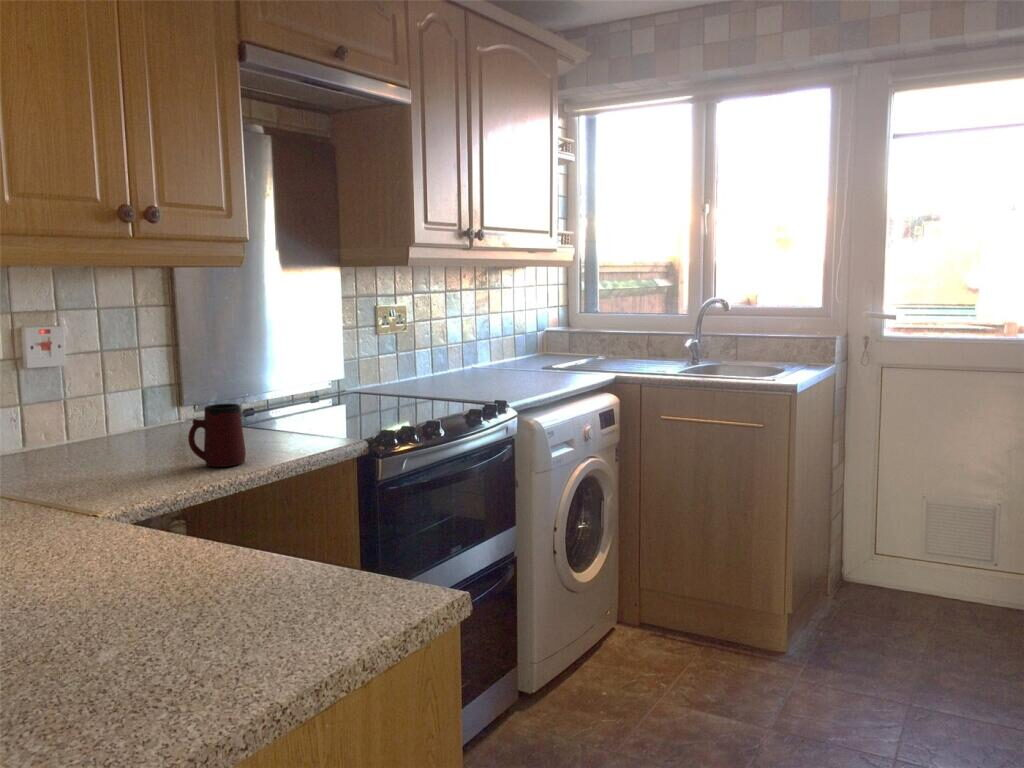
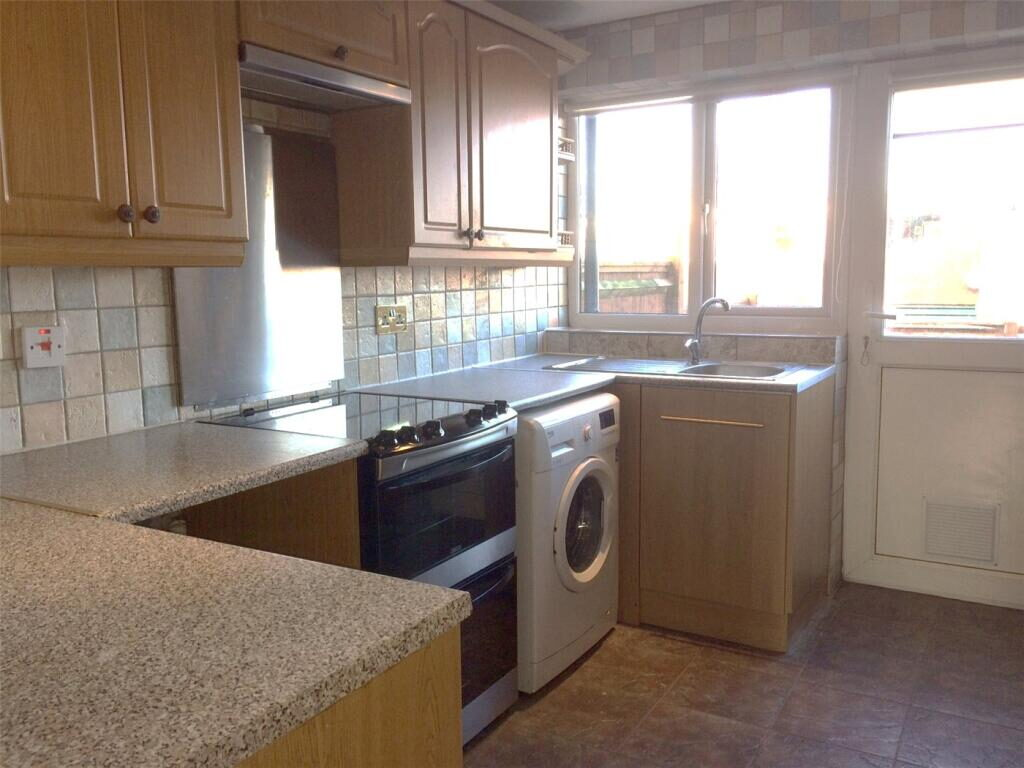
- mug (216, 435)
